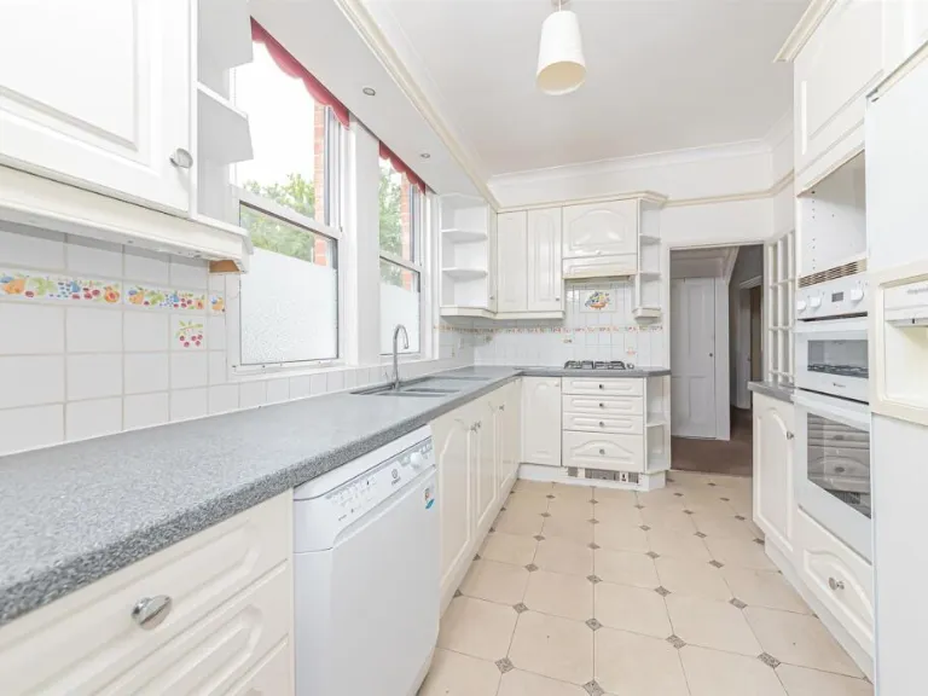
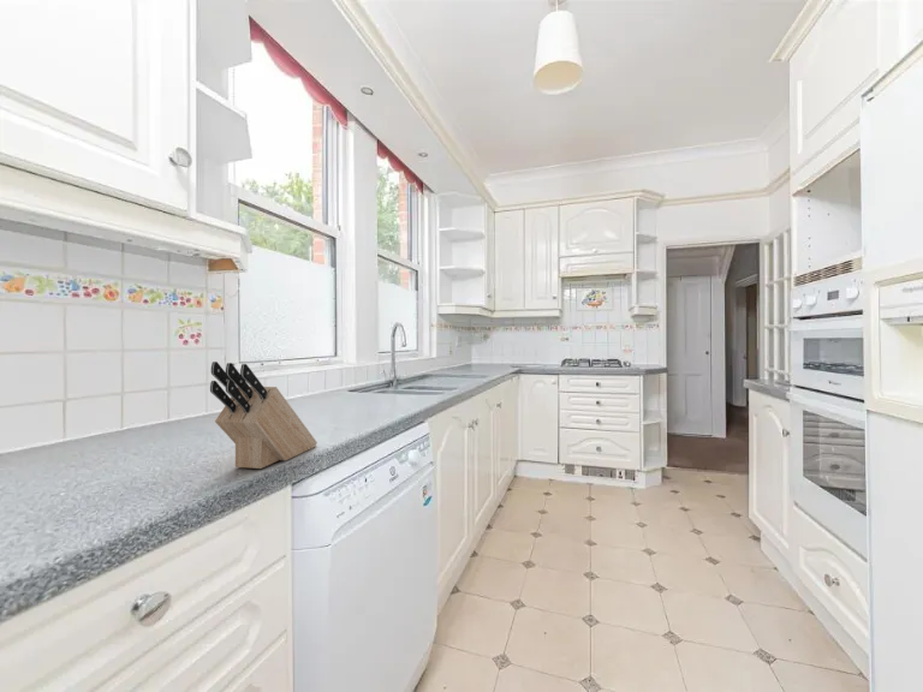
+ knife block (266, 410)
